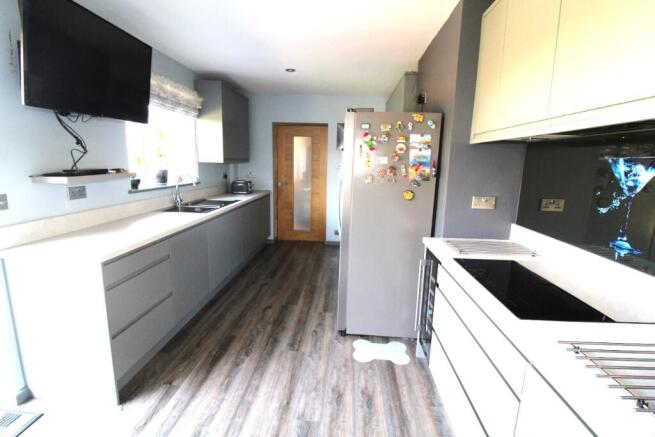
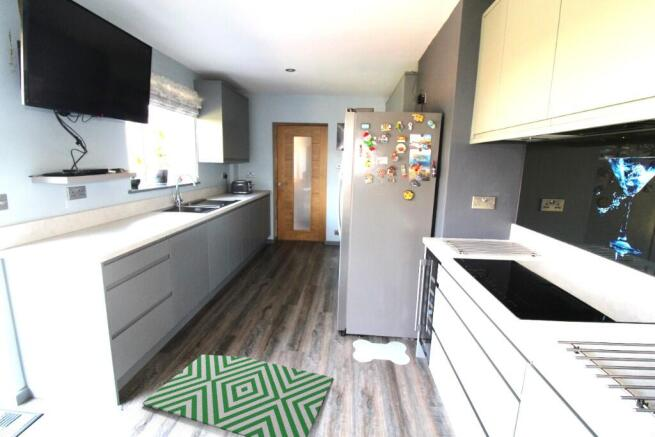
+ rug (244, 389)
